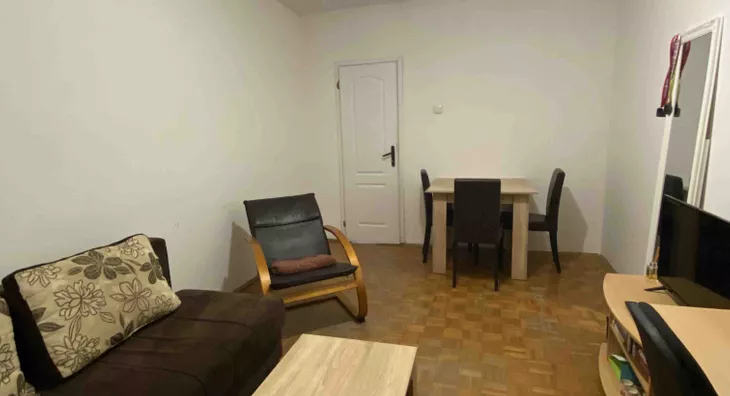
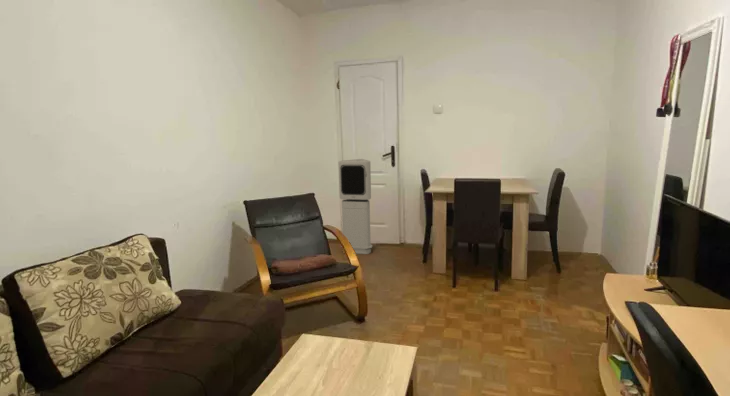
+ air purifier (358, 205)
